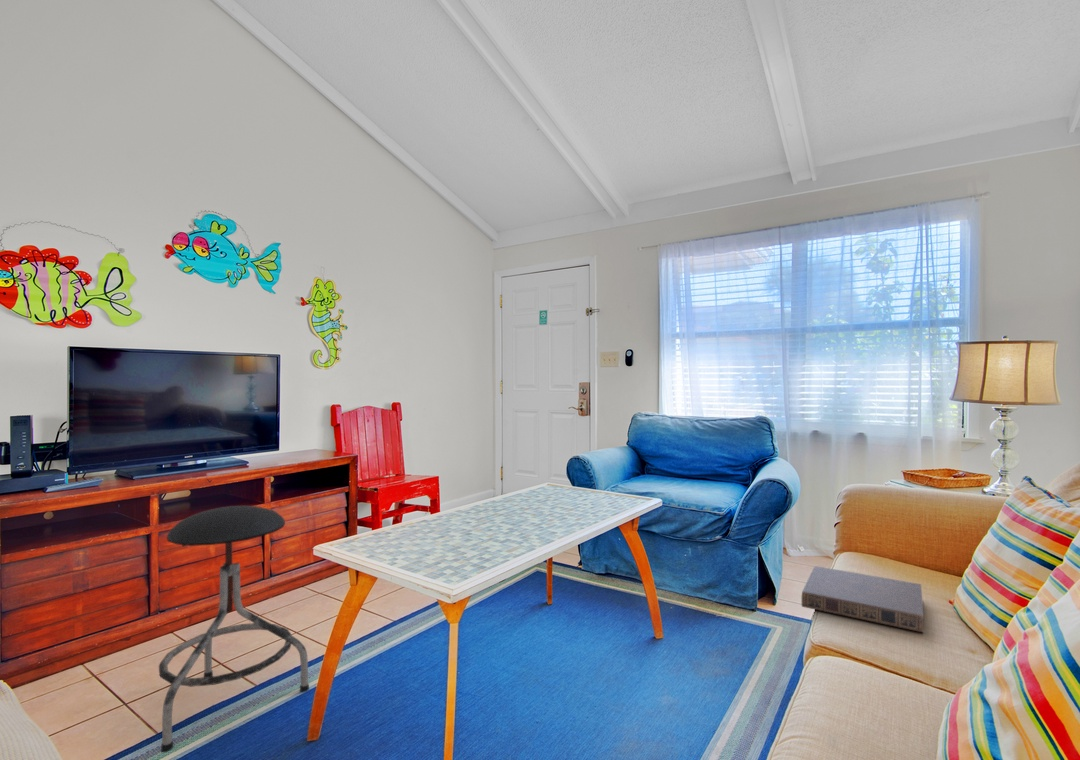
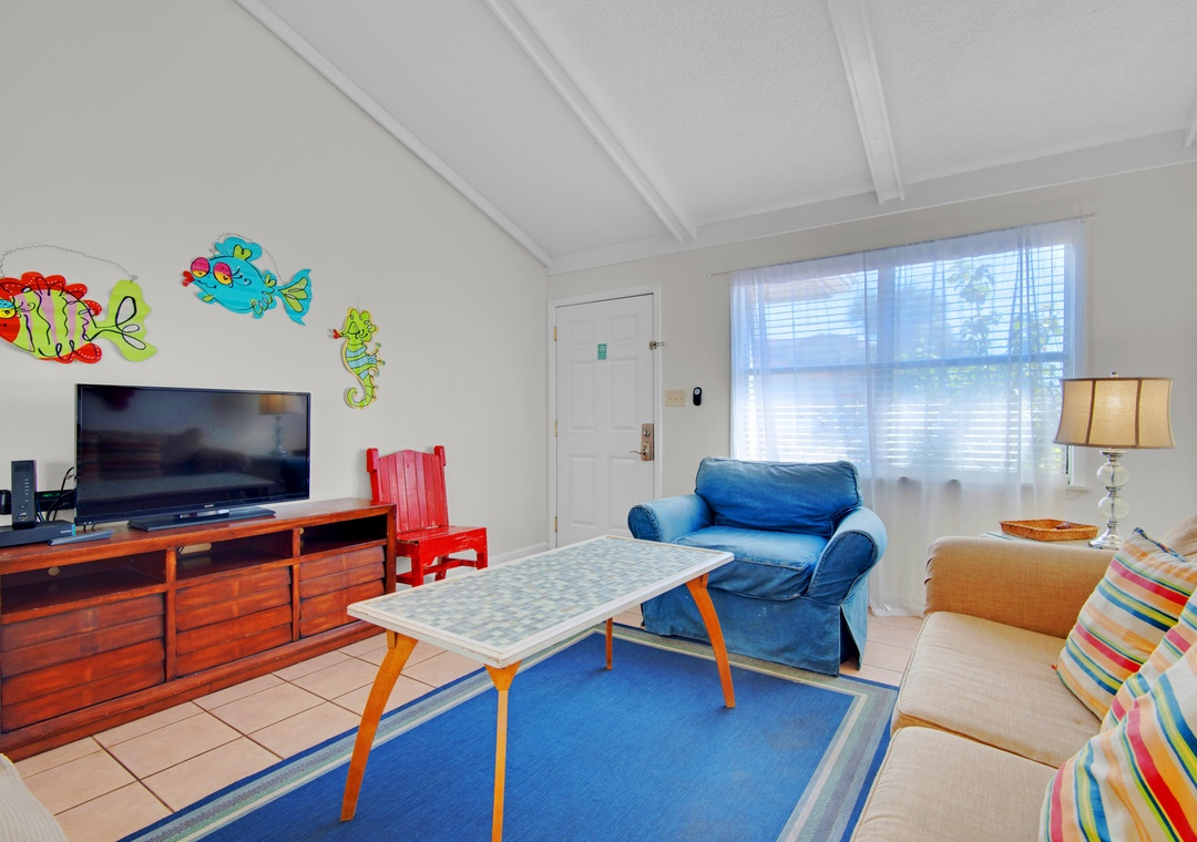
- stool (226, 603)
- book (862, 596)
